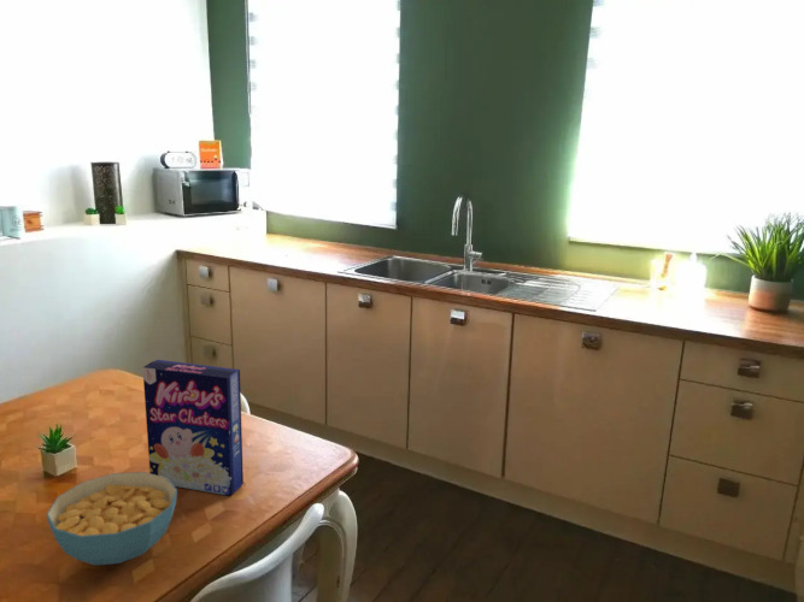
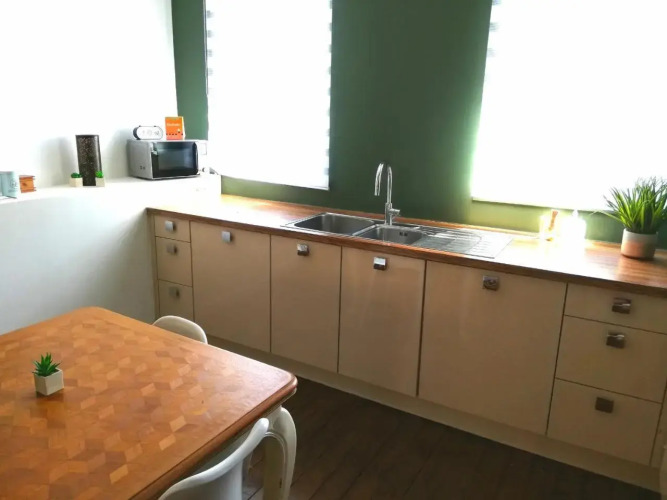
- cereal box (194, 426)
- cereal bowl (116, 526)
